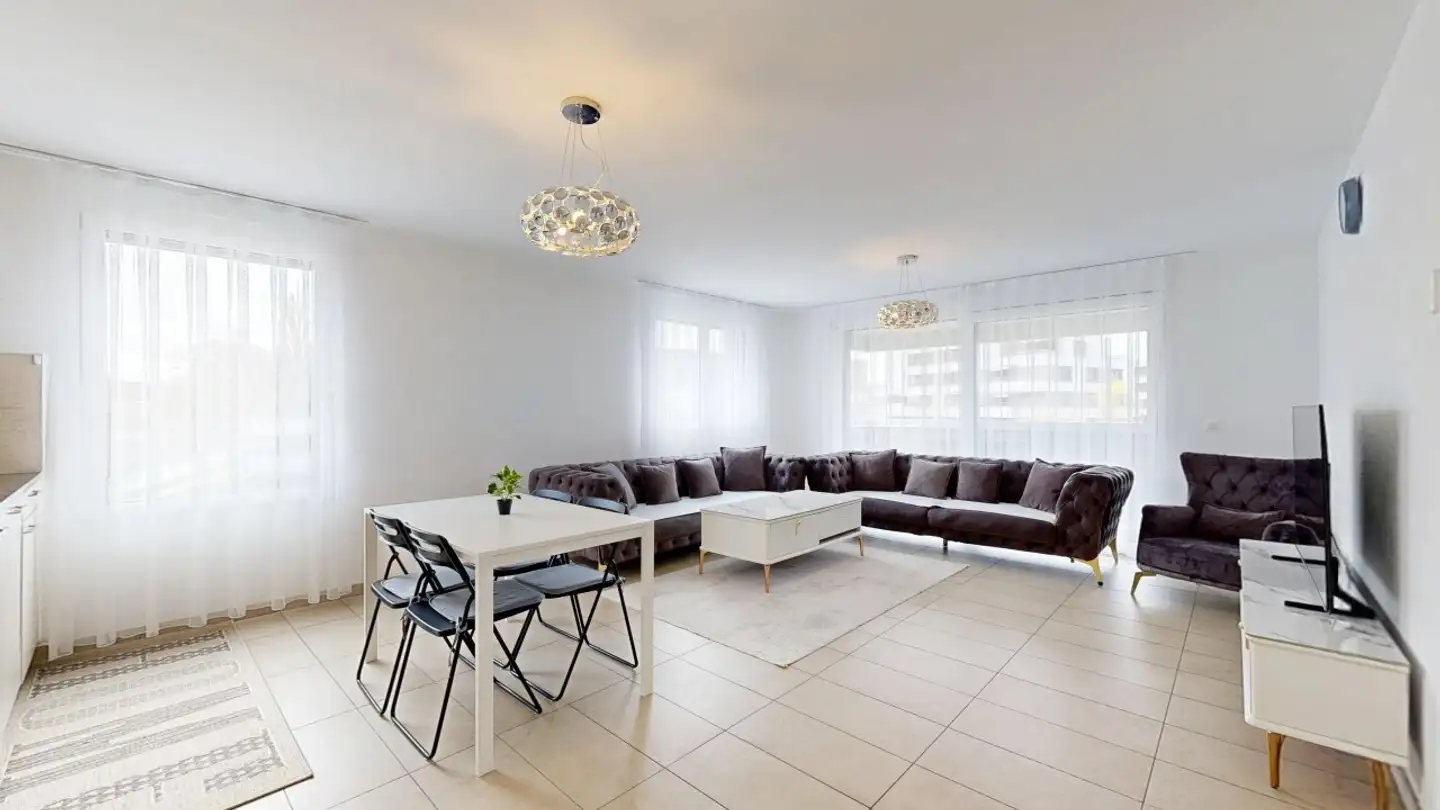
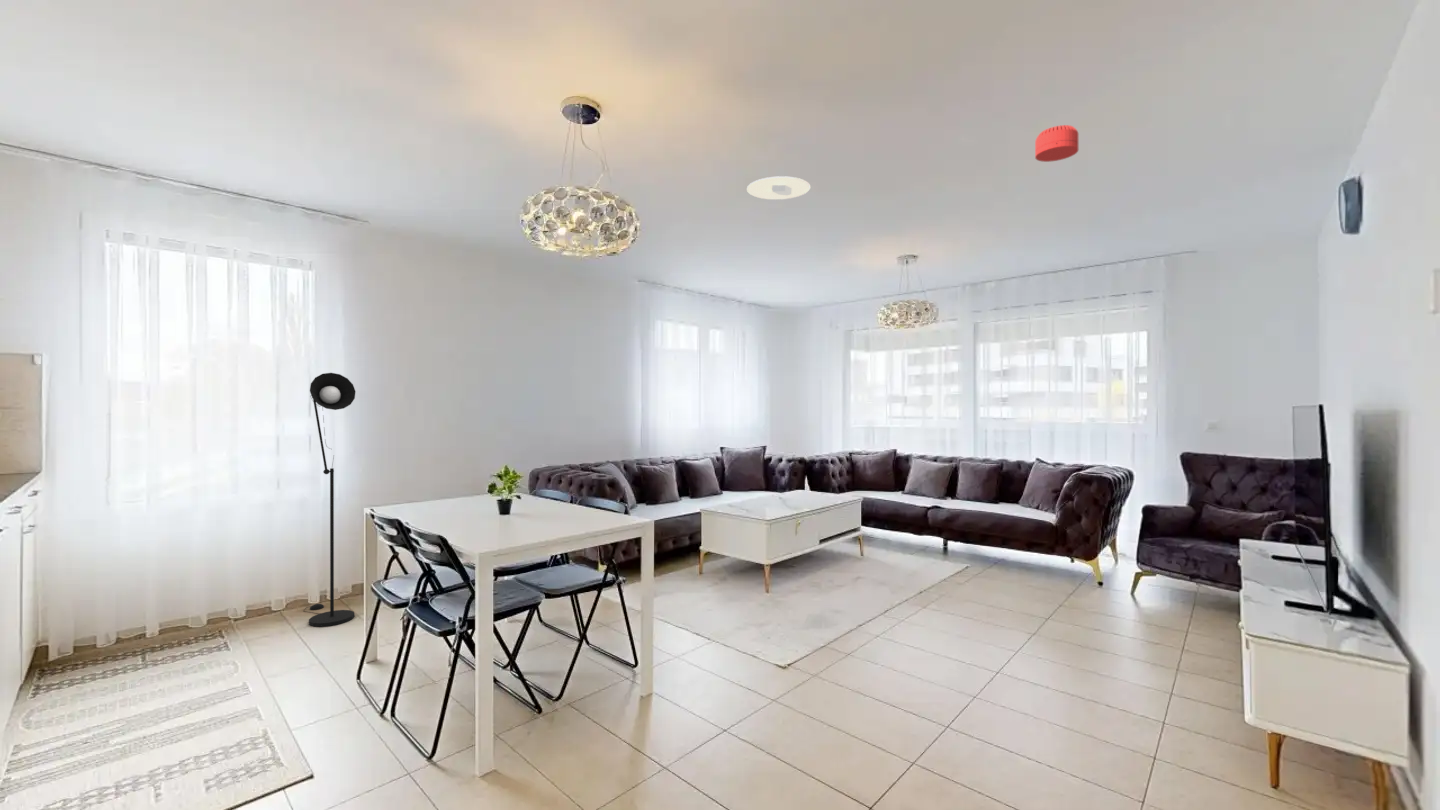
+ smoke detector (1056, 142)
+ floor lamp (330, 495)
+ recessed light (778, 185)
